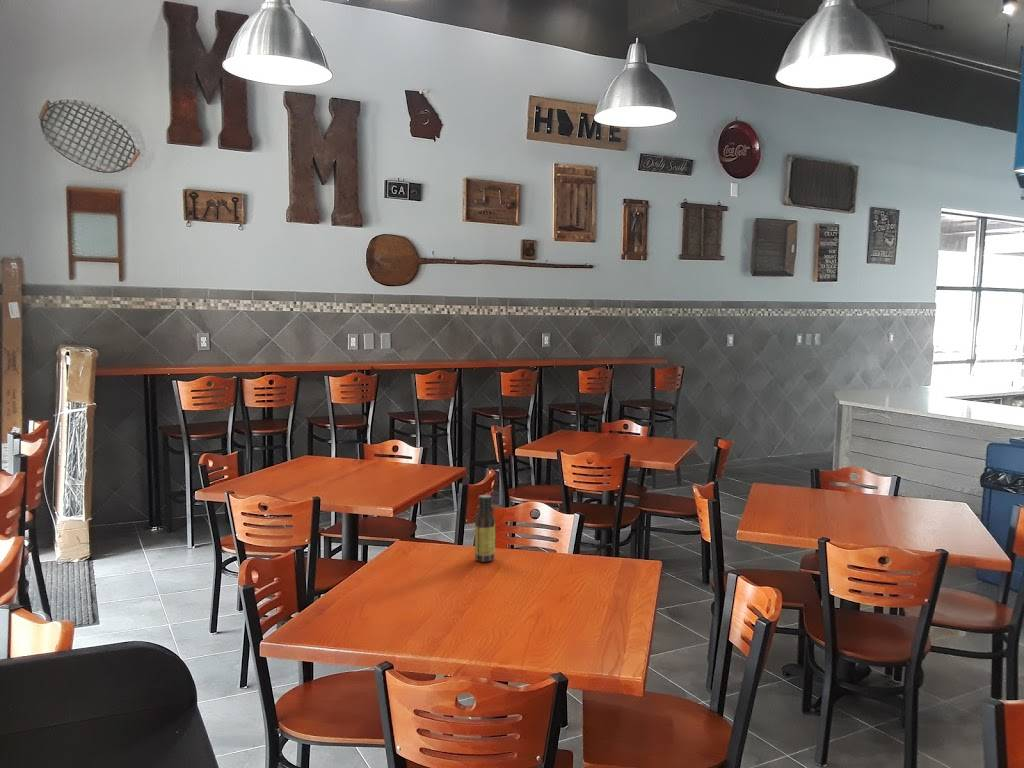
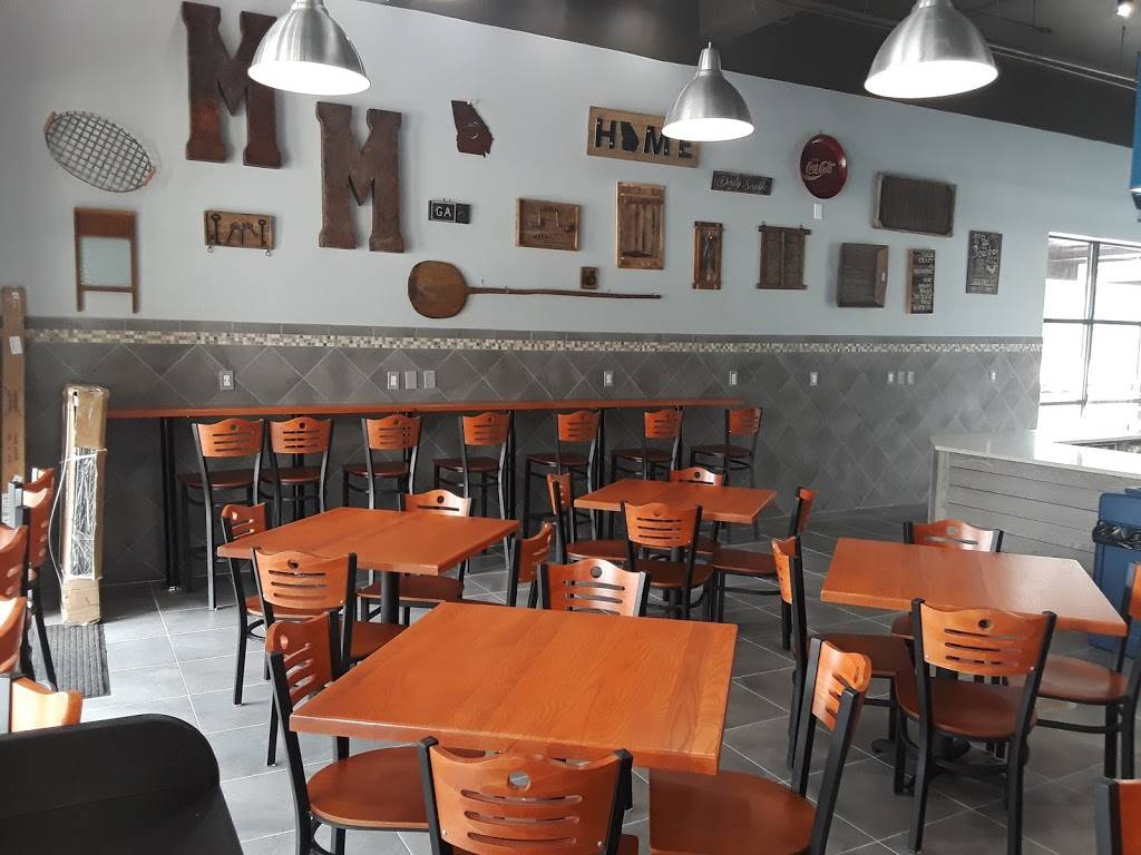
- sauce bottle (485, 527)
